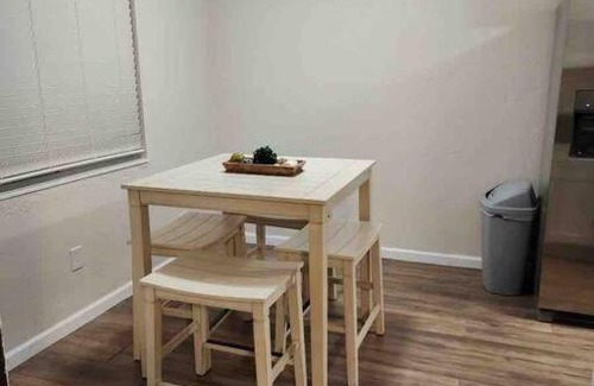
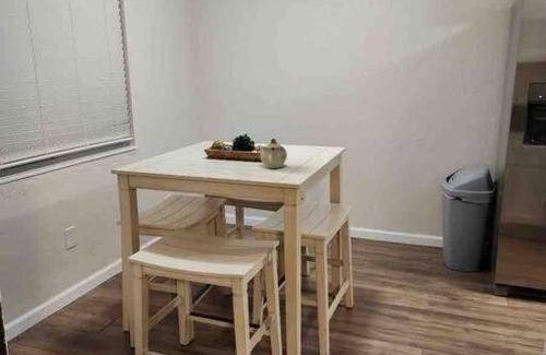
+ teapot (273, 153)
